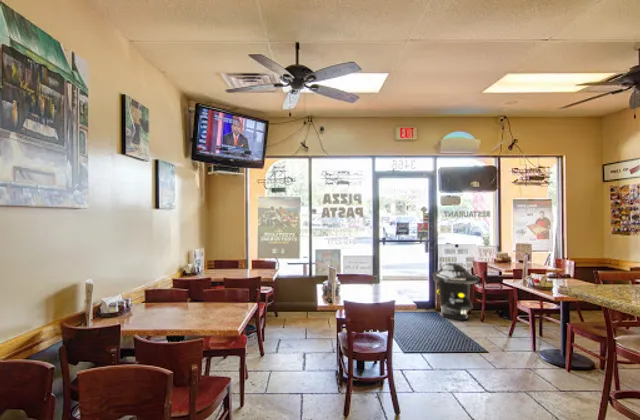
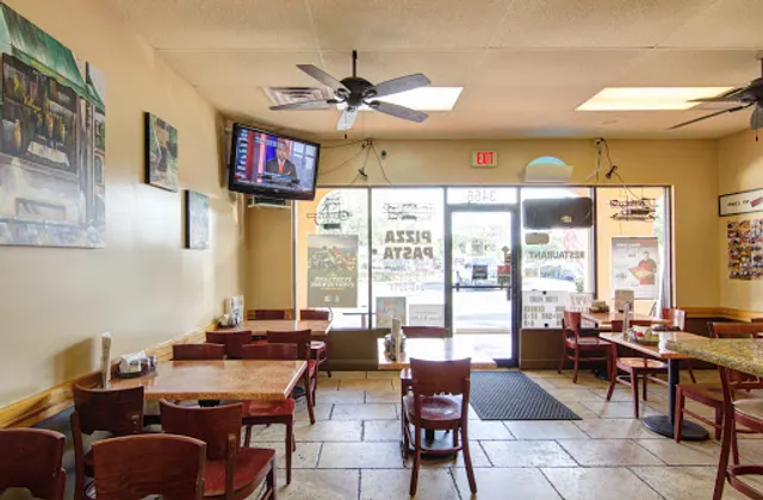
- trash can (453, 289)
